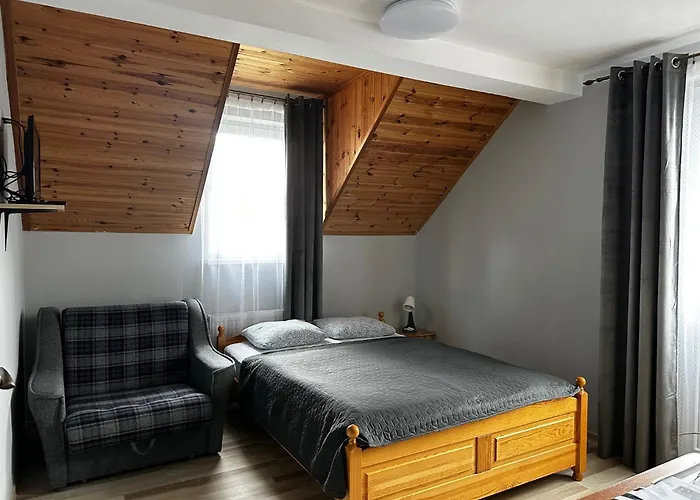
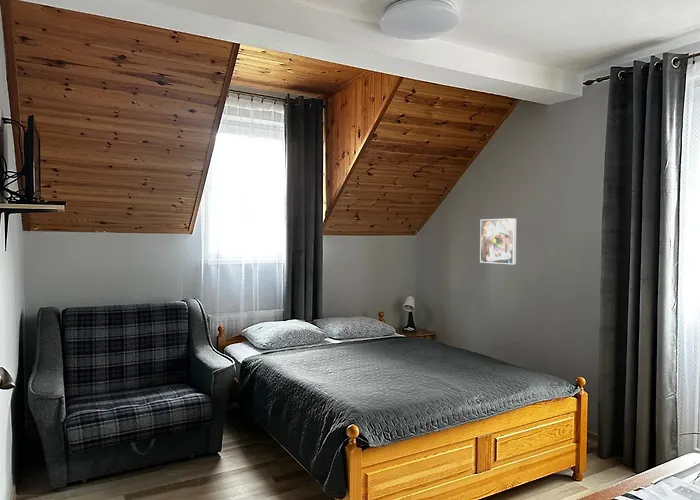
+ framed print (497, 241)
